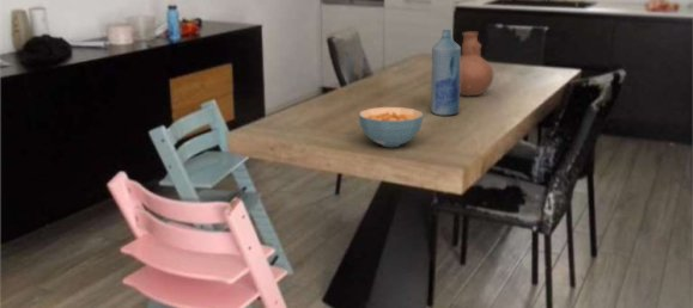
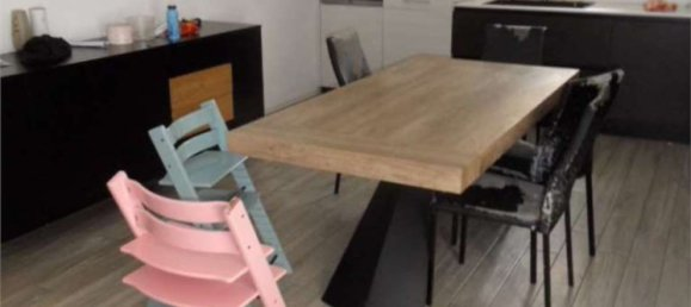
- cereal bowl (390, 129)
- bottle (445, 72)
- vase (469, 63)
